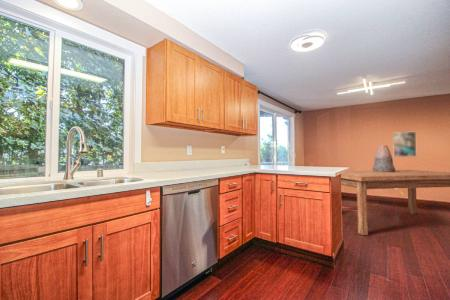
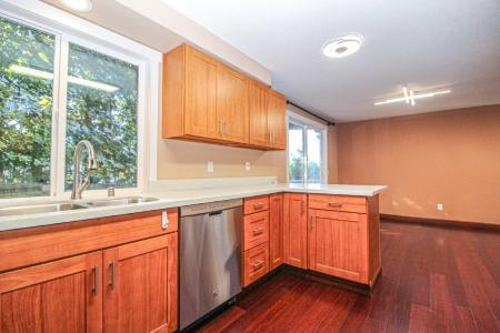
- dining table (390, 188)
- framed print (404, 144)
- decorative urn (383, 158)
